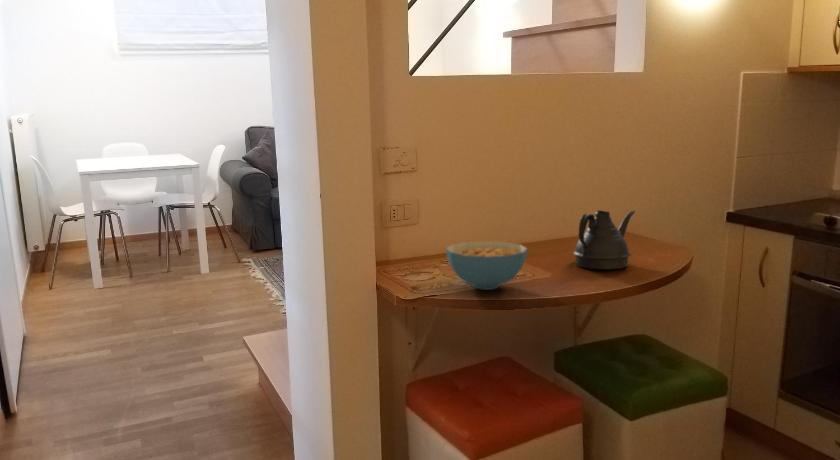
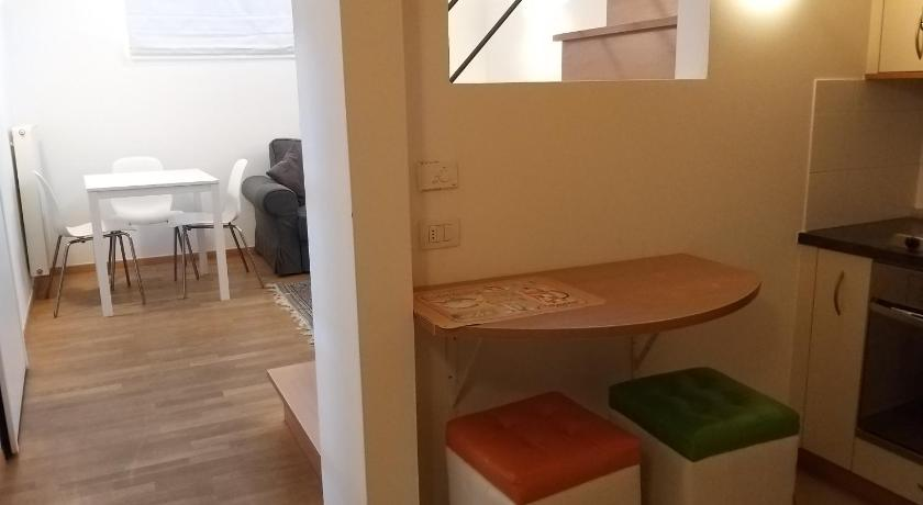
- cereal bowl (486, 267)
- teapot (609, 236)
